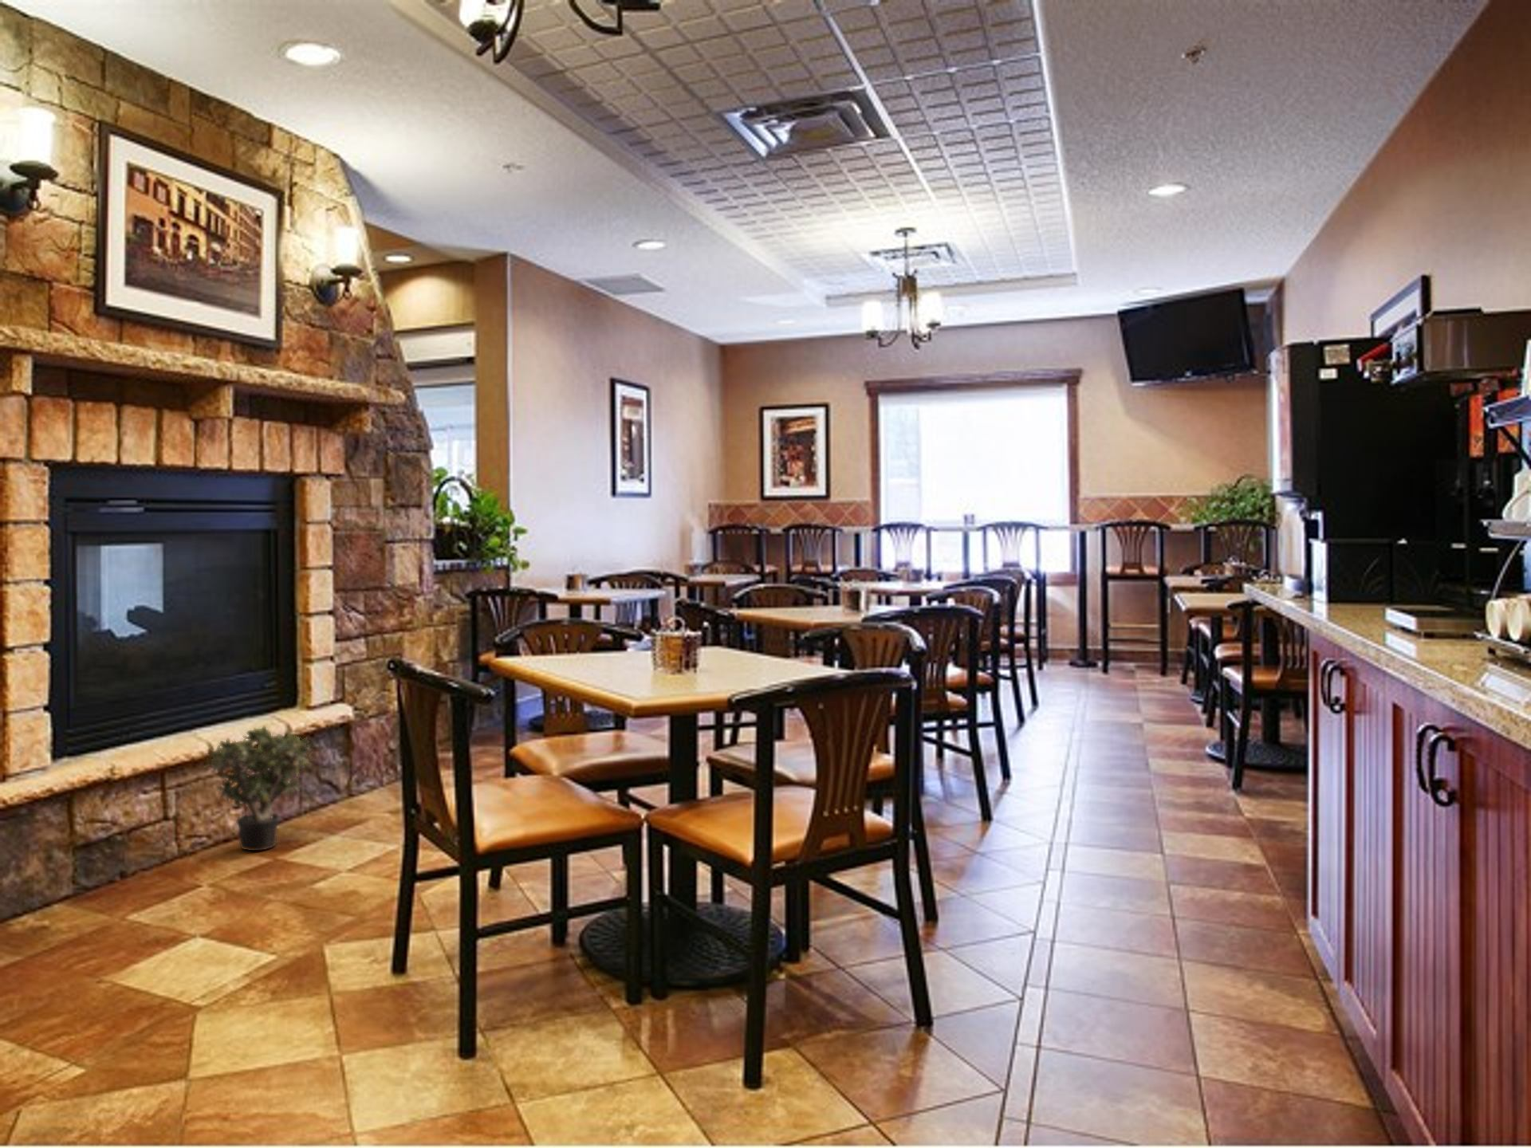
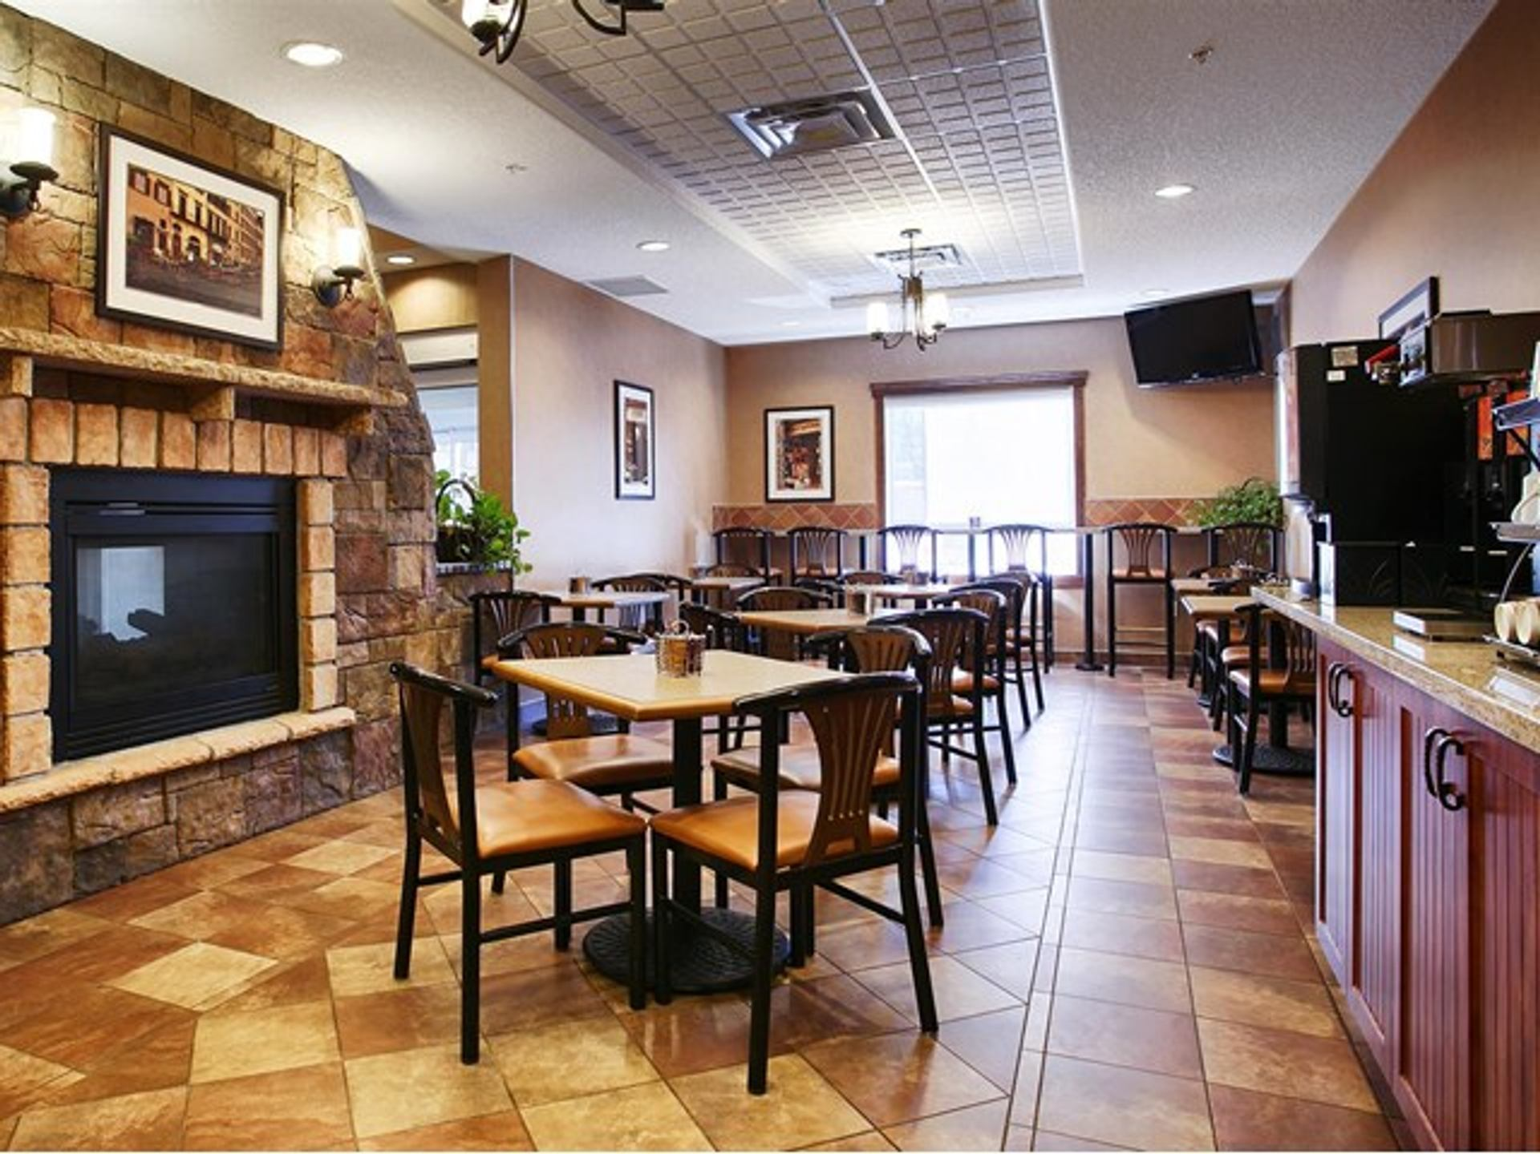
- potted plant (265, 786)
